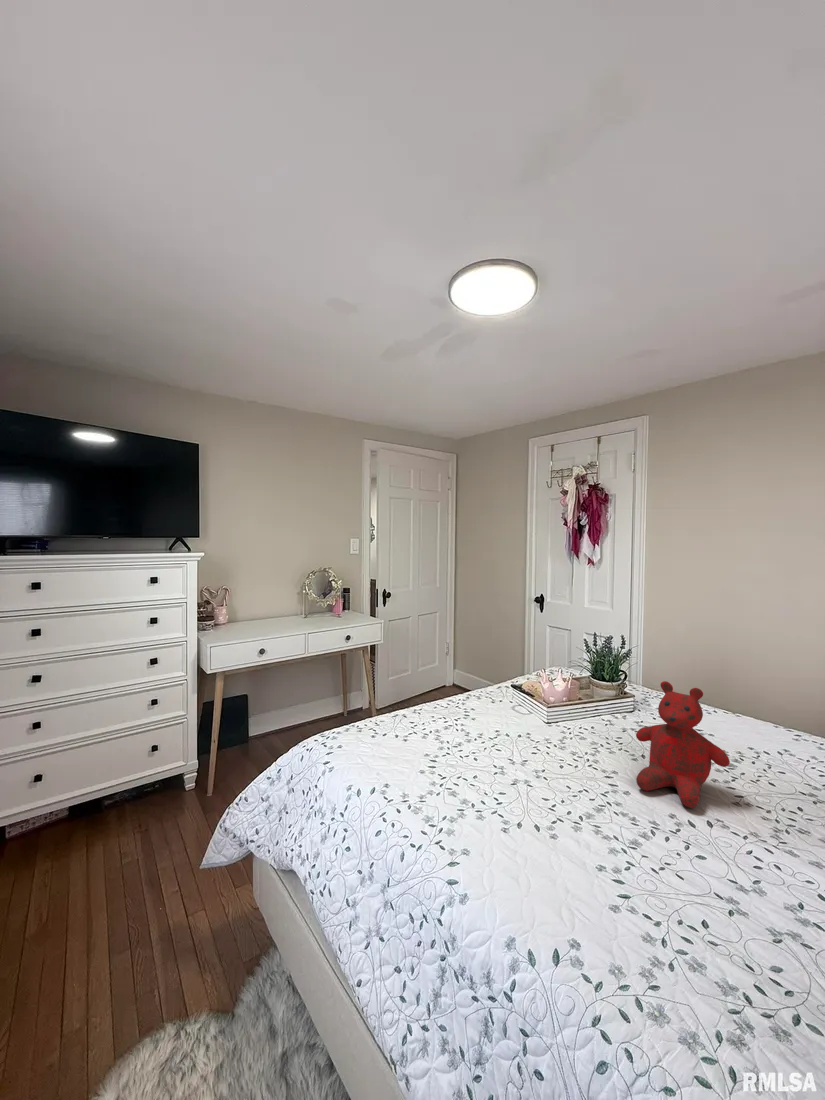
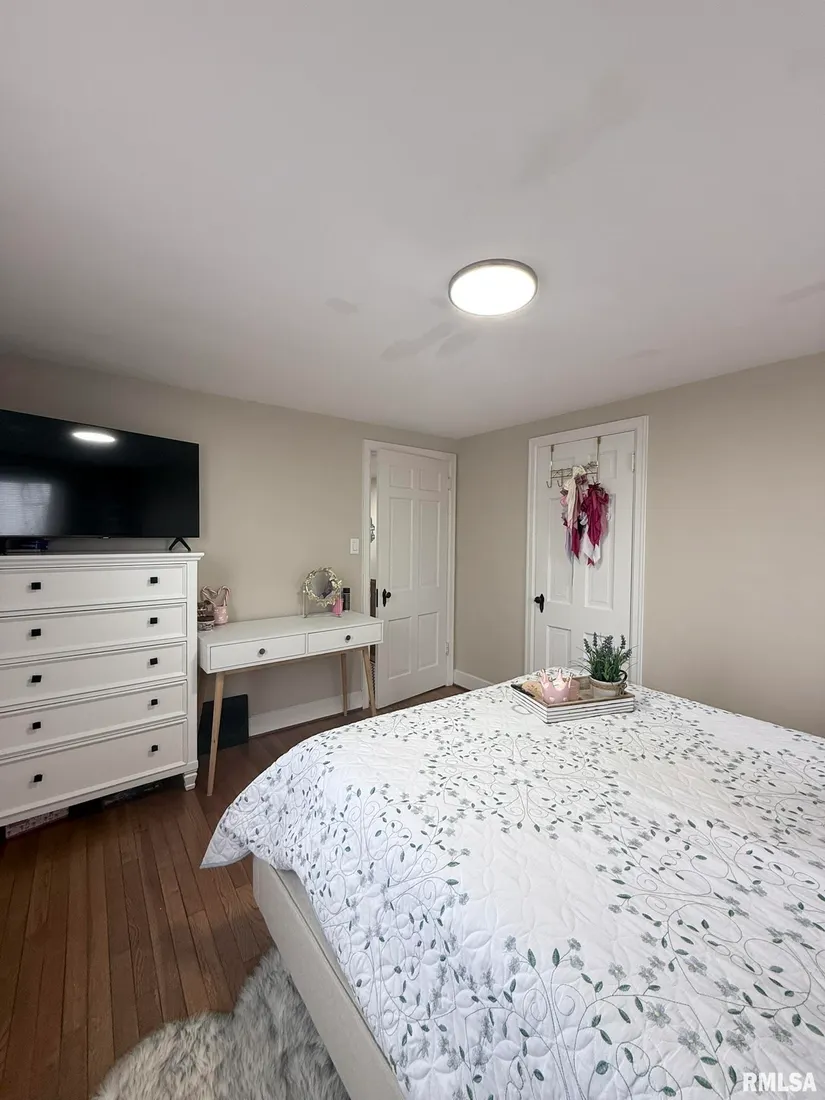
- teddy bear (675, 738)
